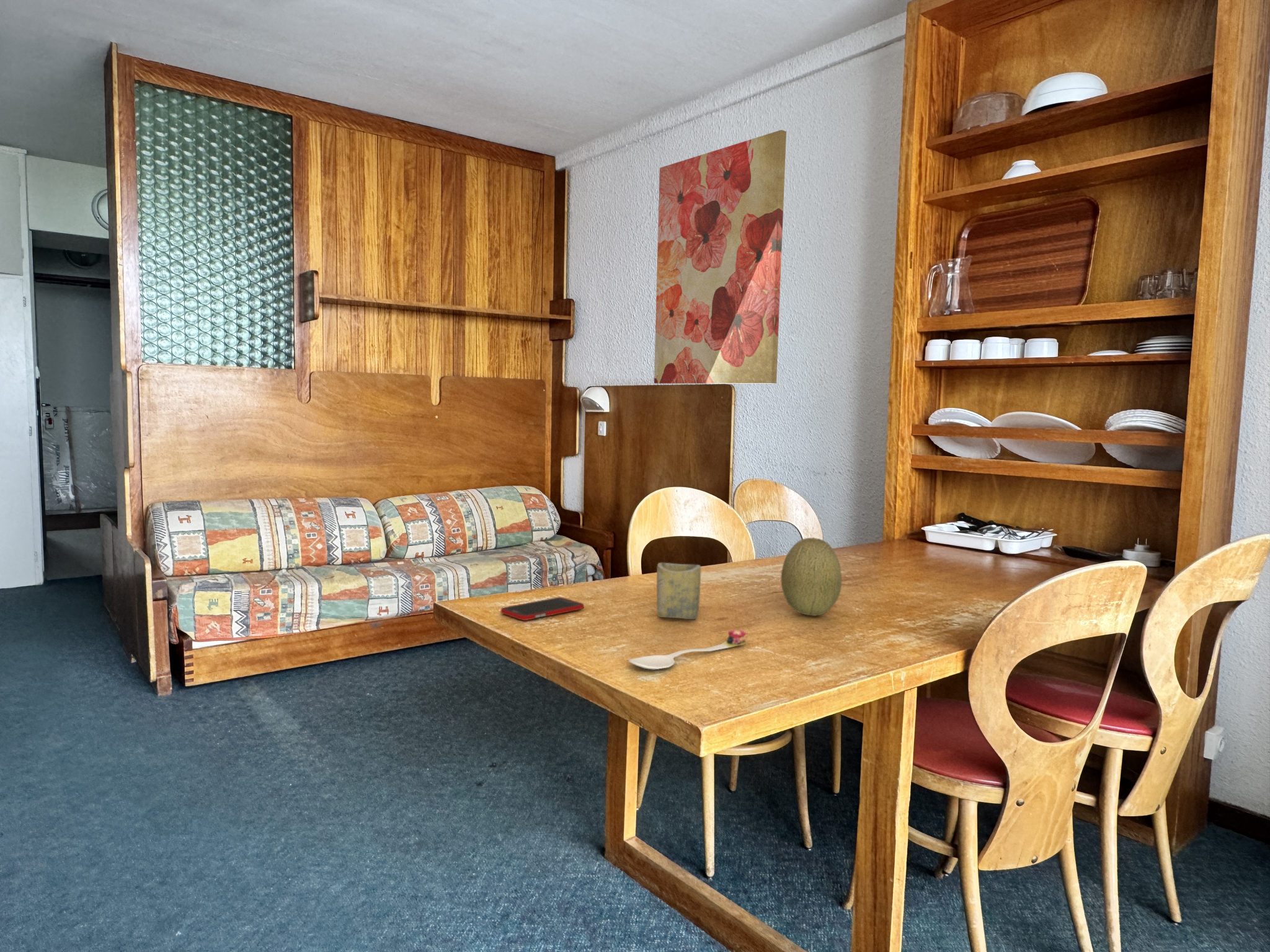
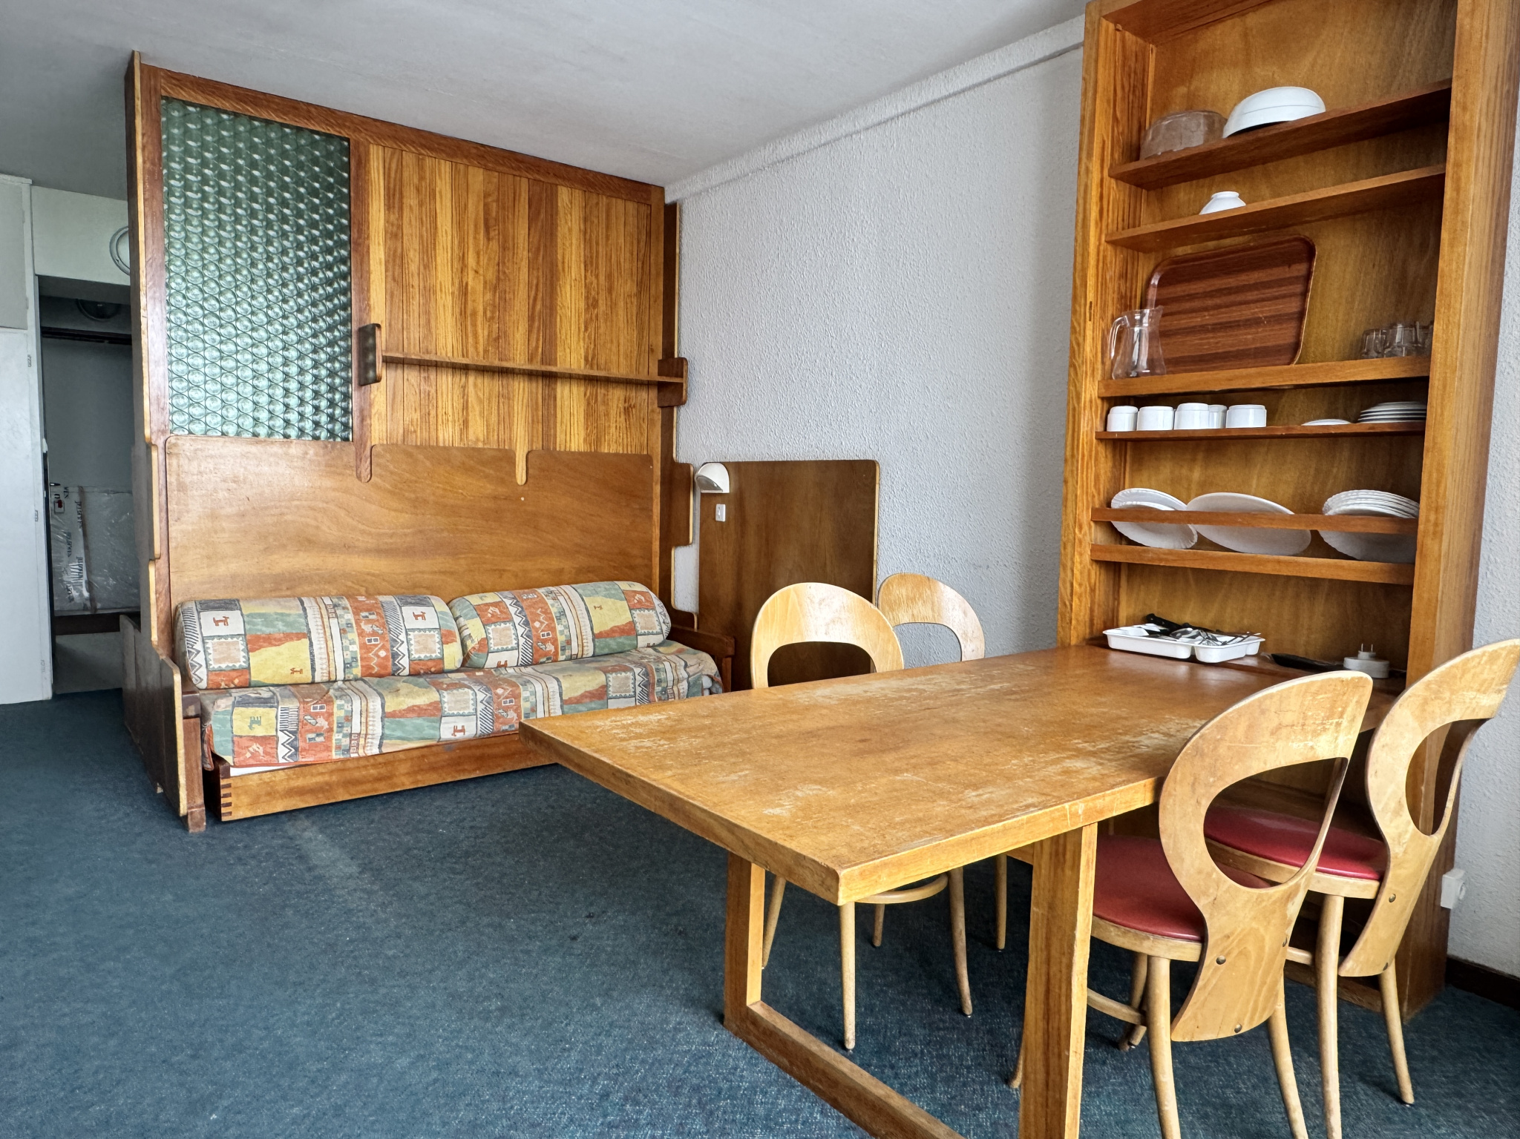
- spoon (691, 649)
- cell phone (543, 608)
- wall art (714, 268)
- fruit (811, 576)
- cup (678, 591)
